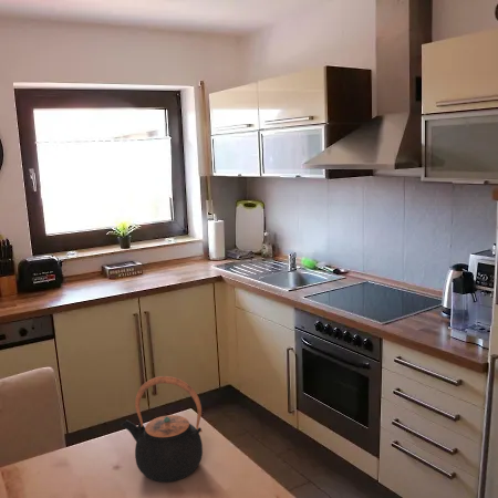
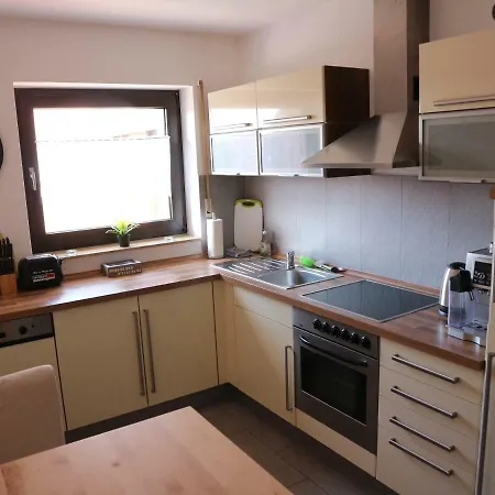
- teapot (160, 422)
